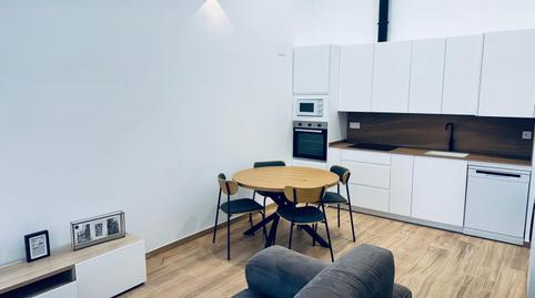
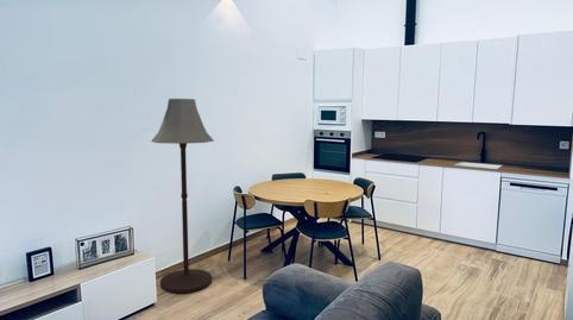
+ floor lamp (183, 193)
